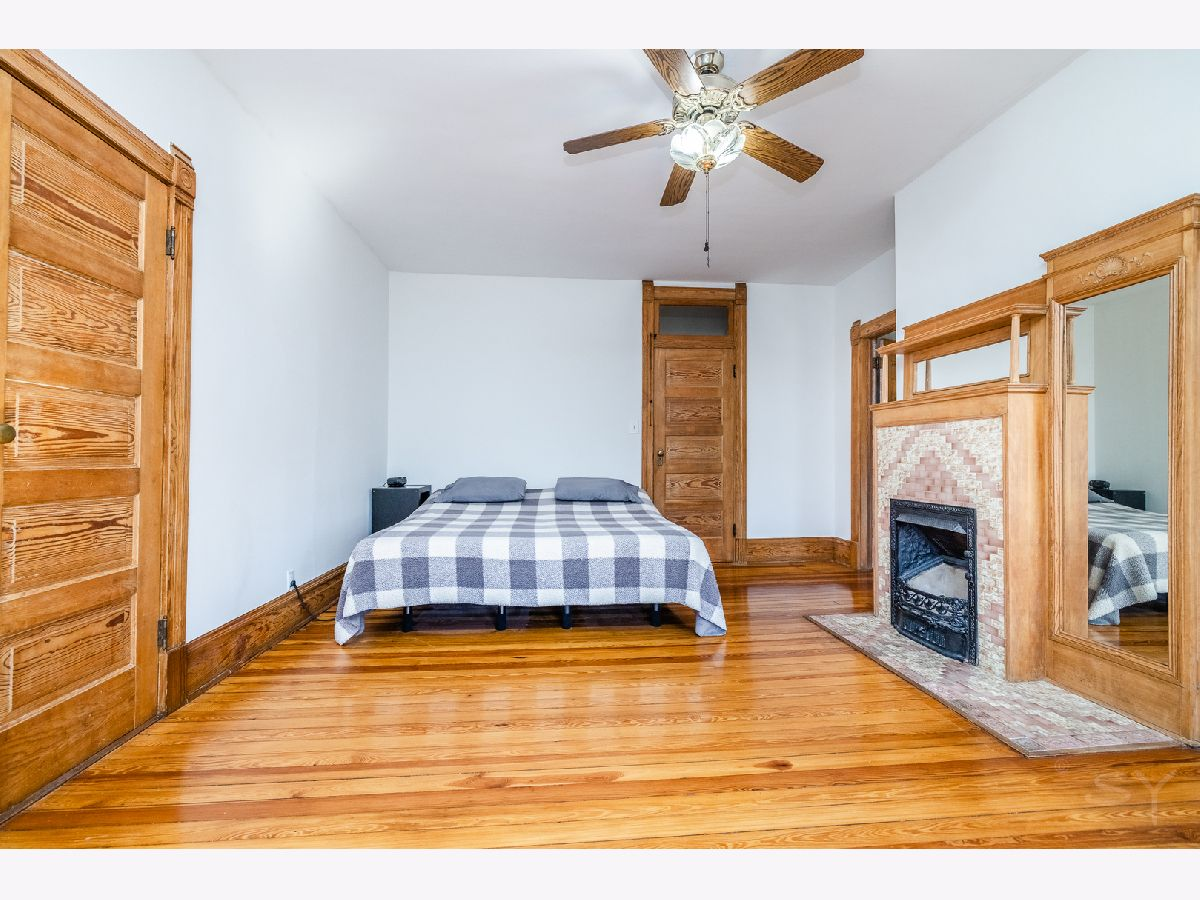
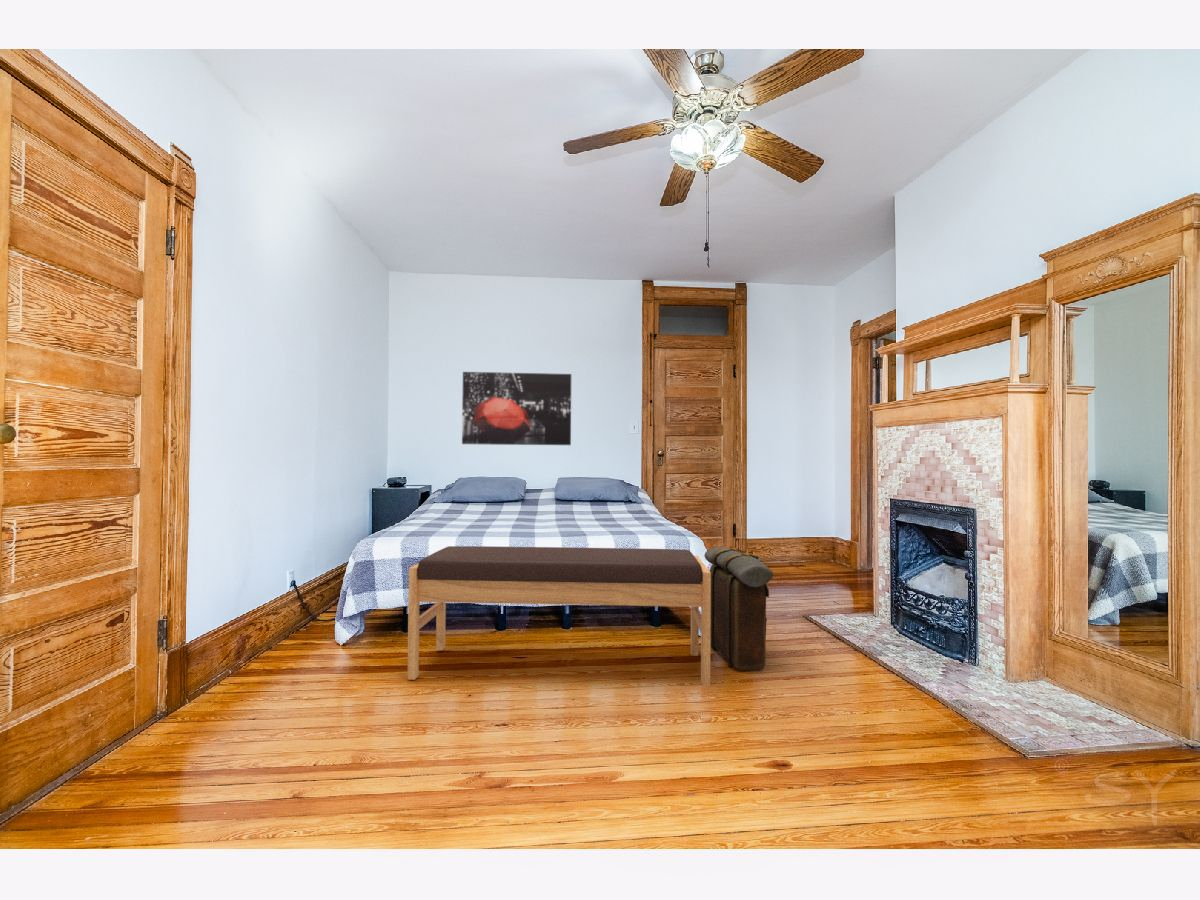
+ backpack (736, 602)
+ wall art (517, 408)
+ bench (563, 603)
